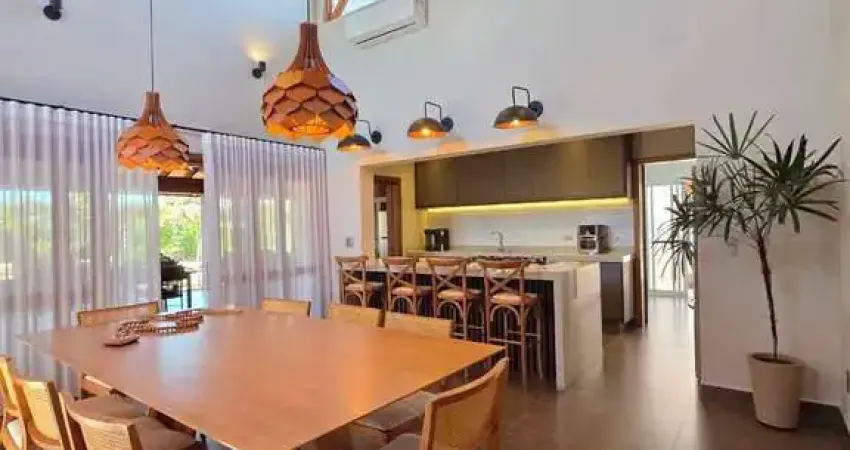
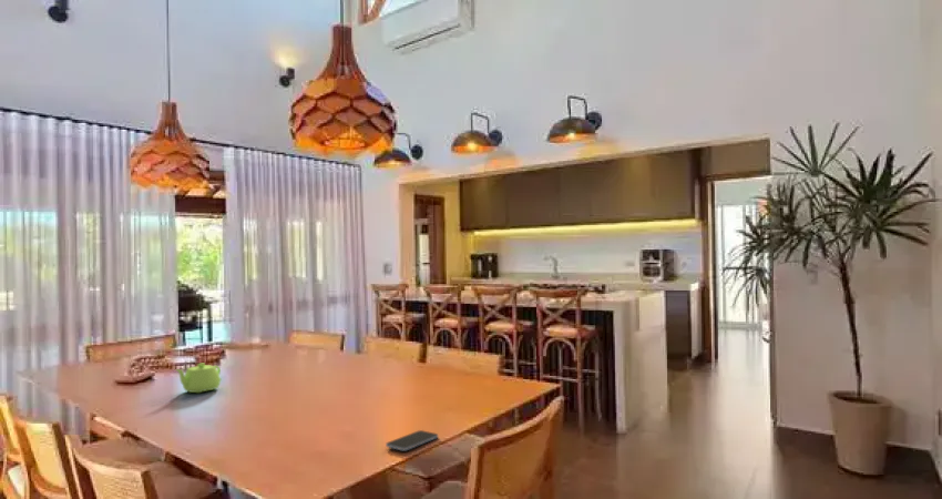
+ teapot (198, 377)
+ smartphone (412, 439)
